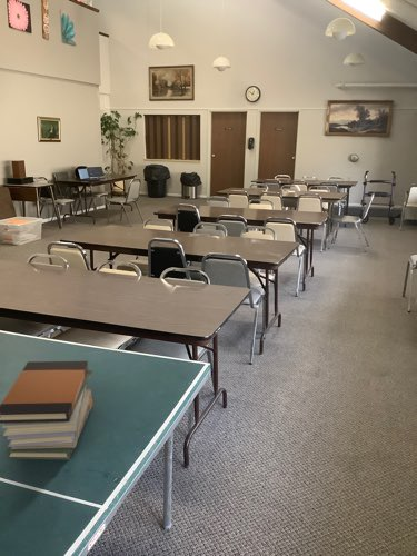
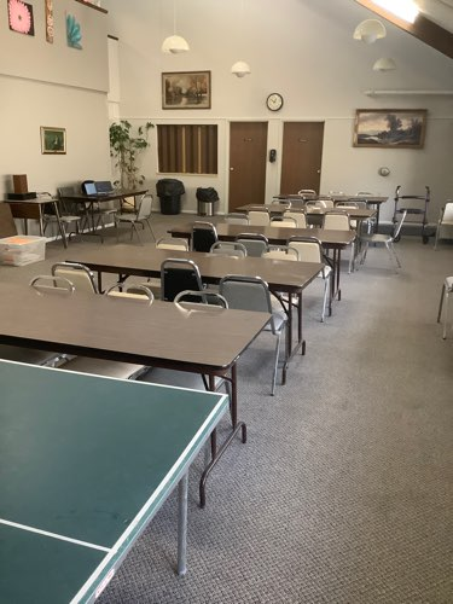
- book stack (49, 407)
